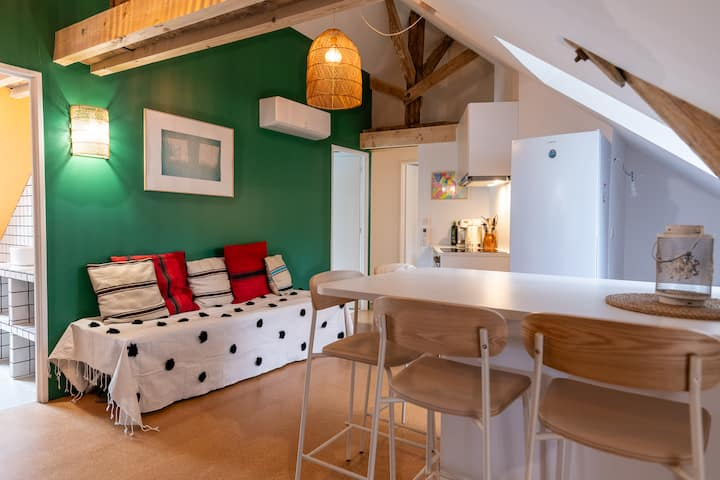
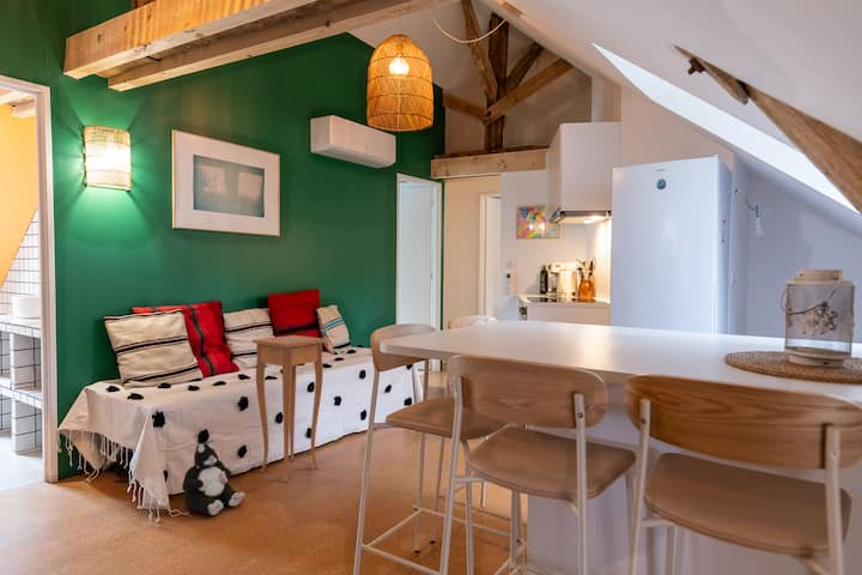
+ side table (290, 405)
+ plush toy (210, 474)
